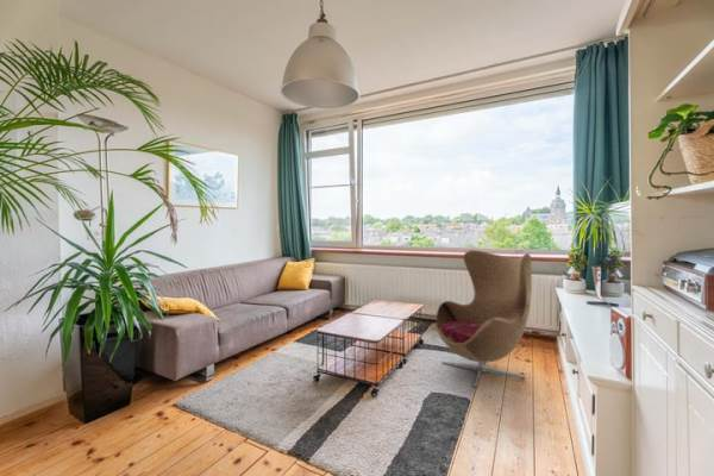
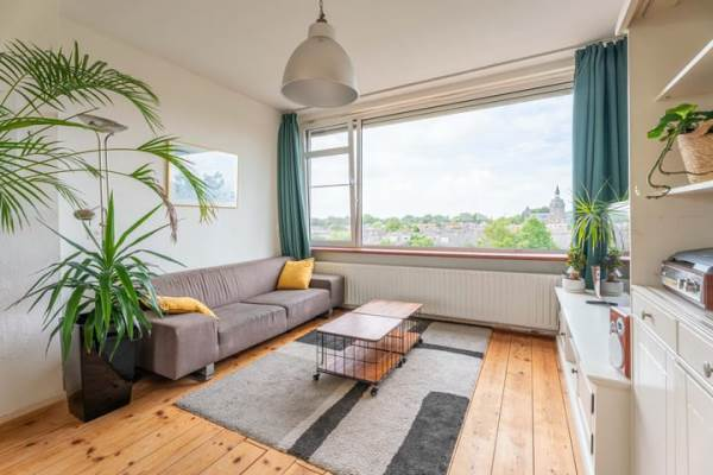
- armchair (484, 311)
